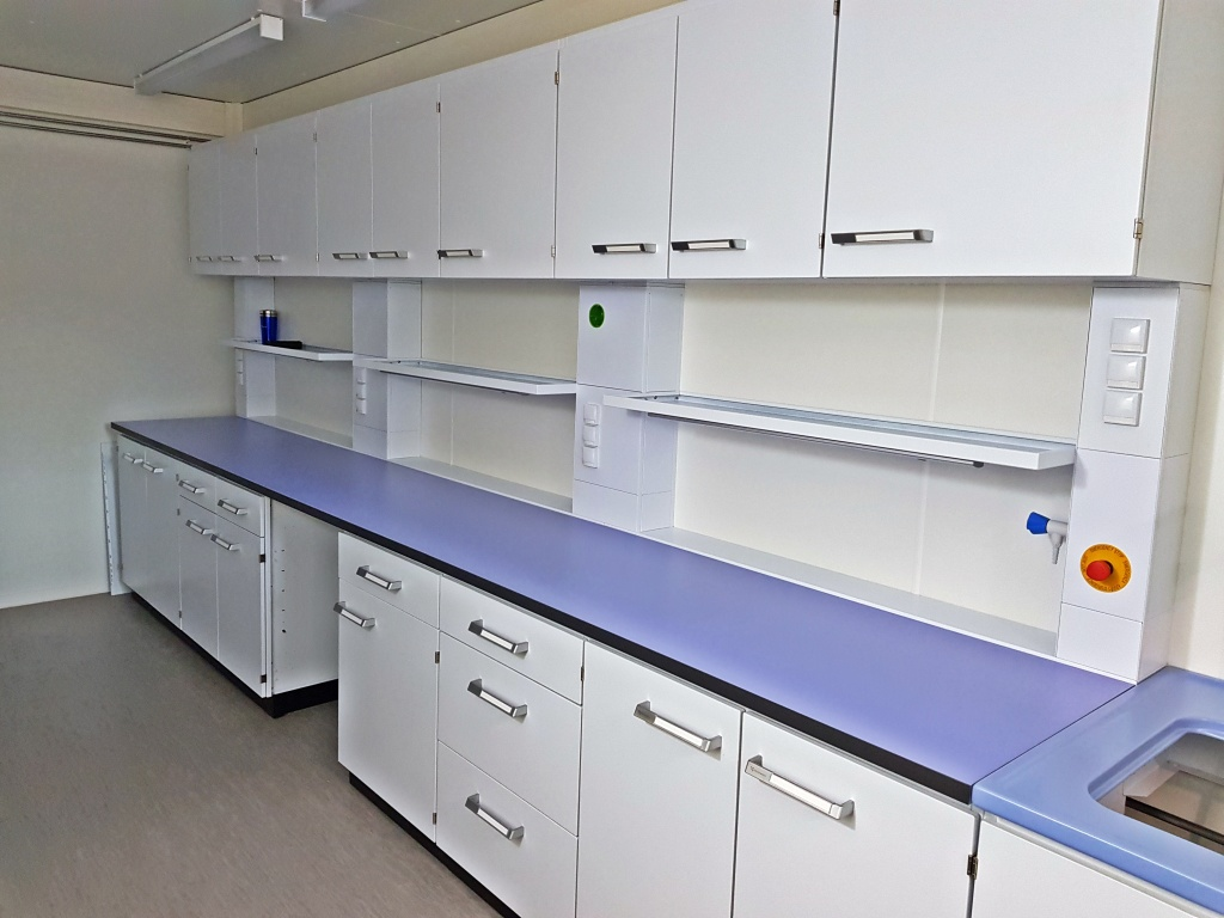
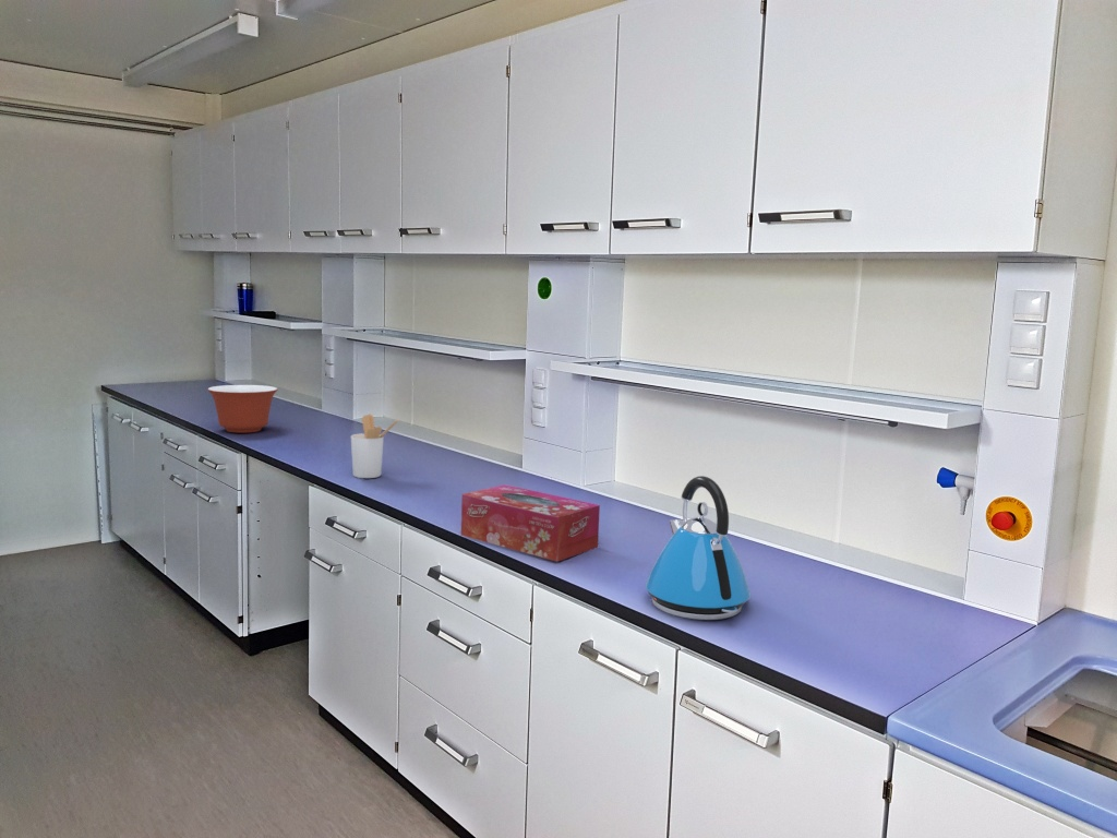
+ utensil holder (375, 445)
+ kettle (702, 541)
+ mixing bowl (243, 409)
+ tissue box (529, 520)
